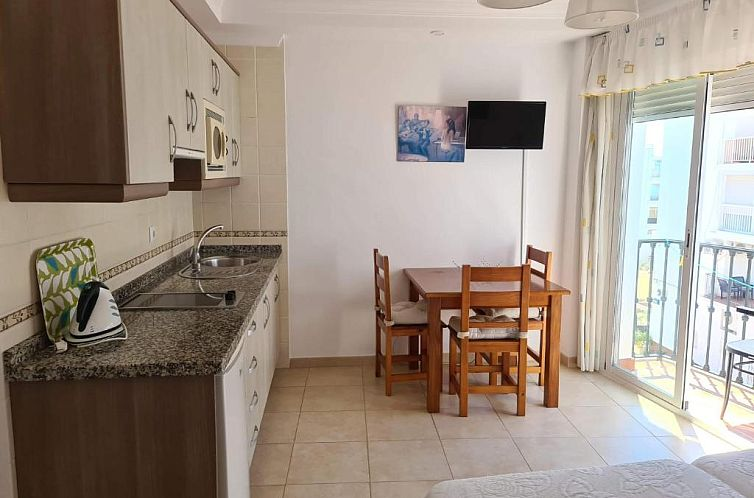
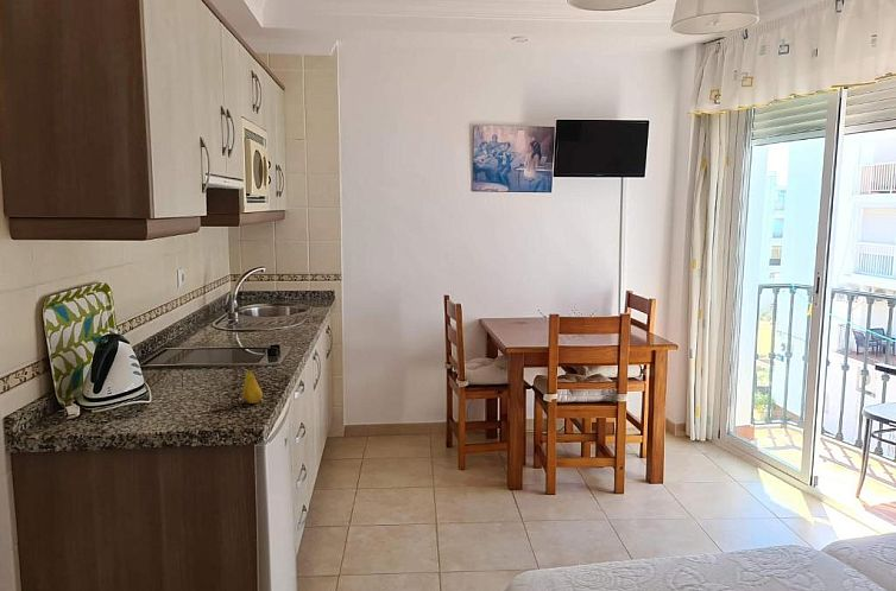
+ fruit (252, 383)
